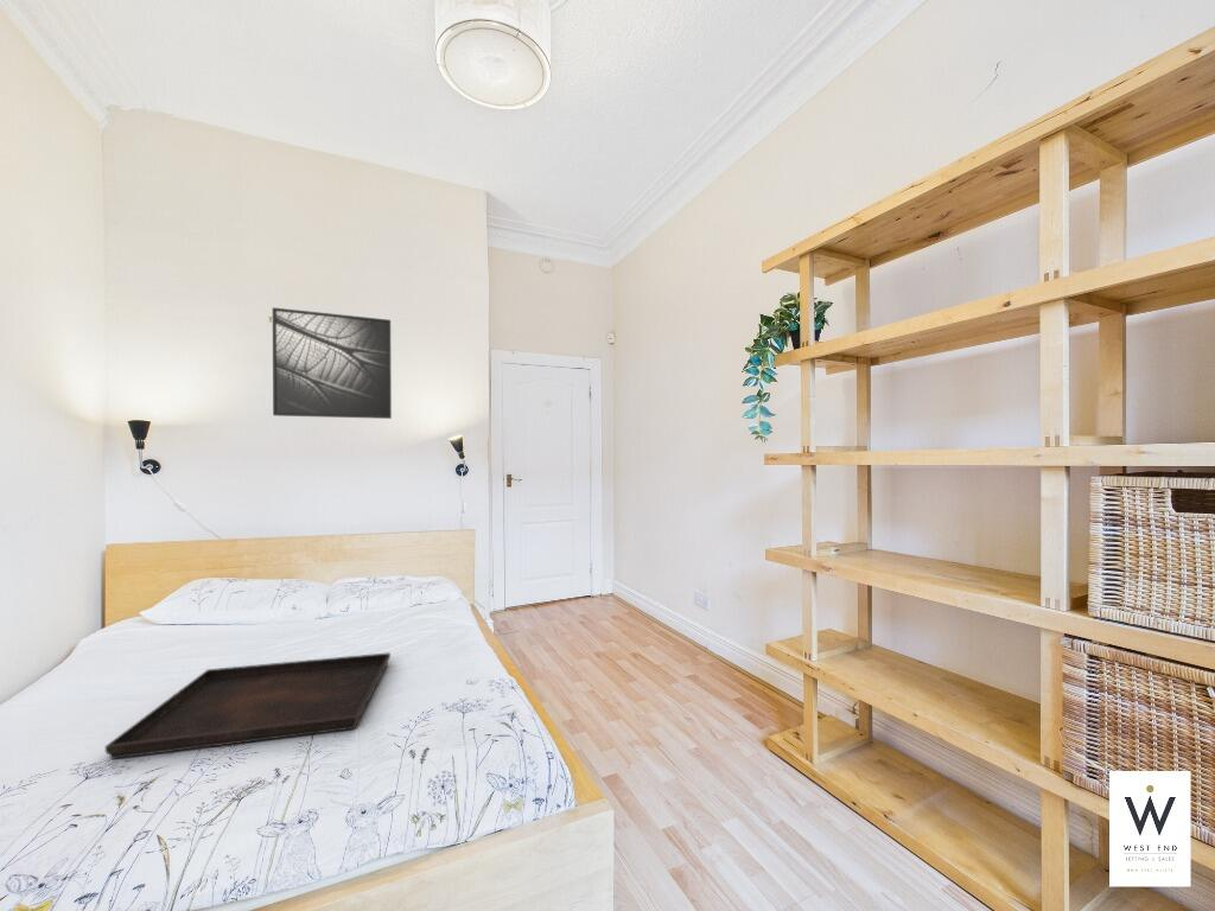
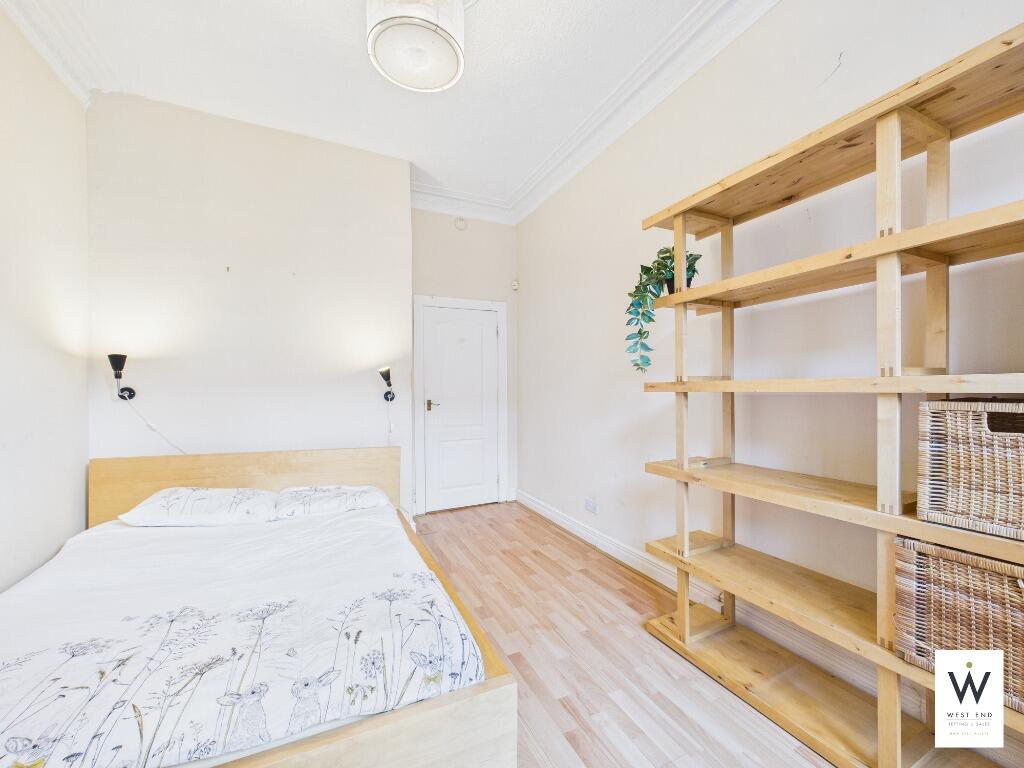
- serving tray (274, 696)
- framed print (335, 365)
